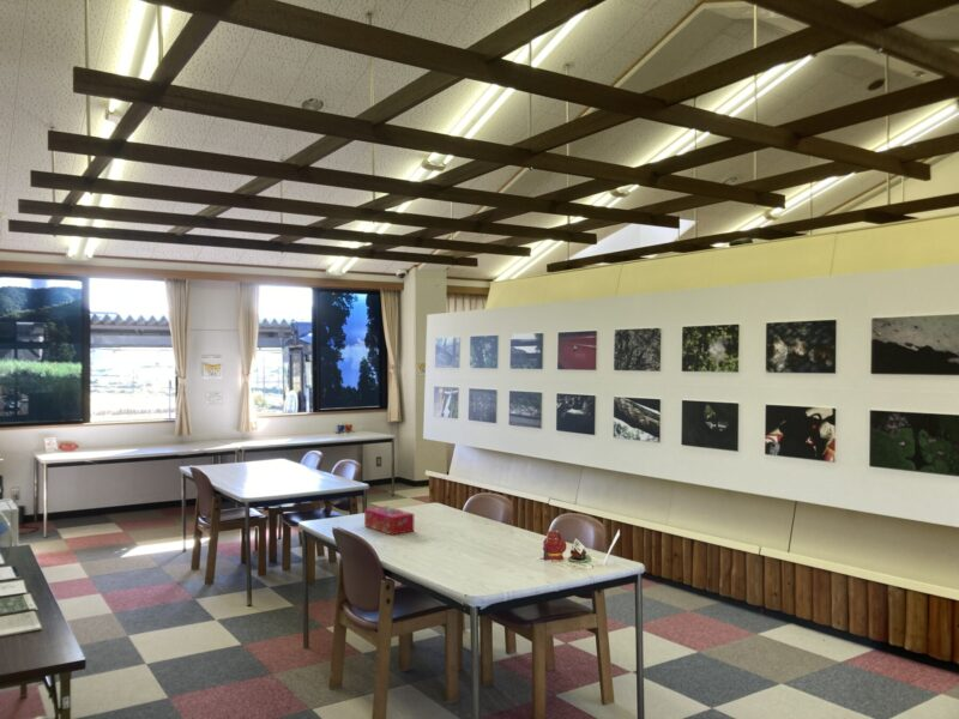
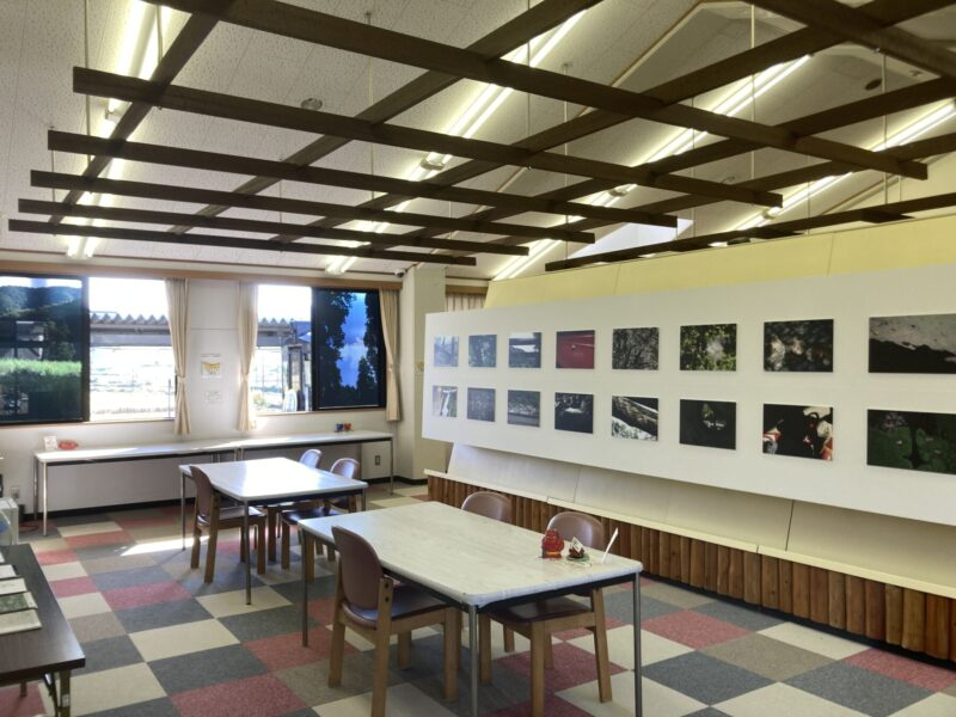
- tissue box (388, 520)
